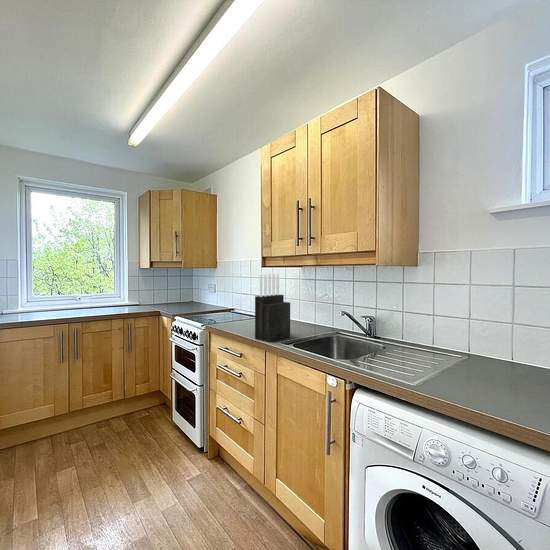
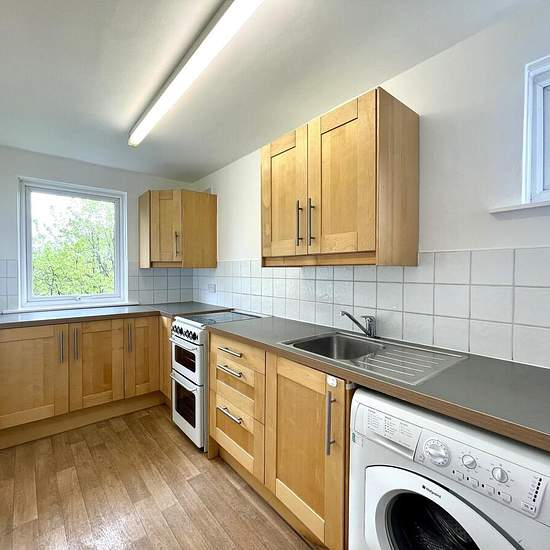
- knife block (274, 306)
